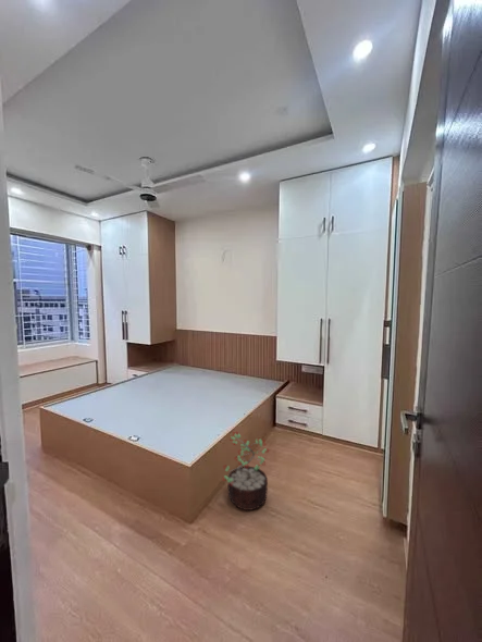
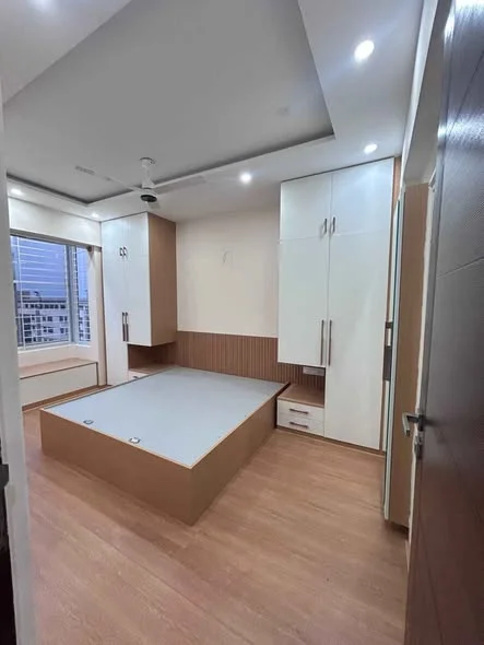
- decorative plant (246, 466)
